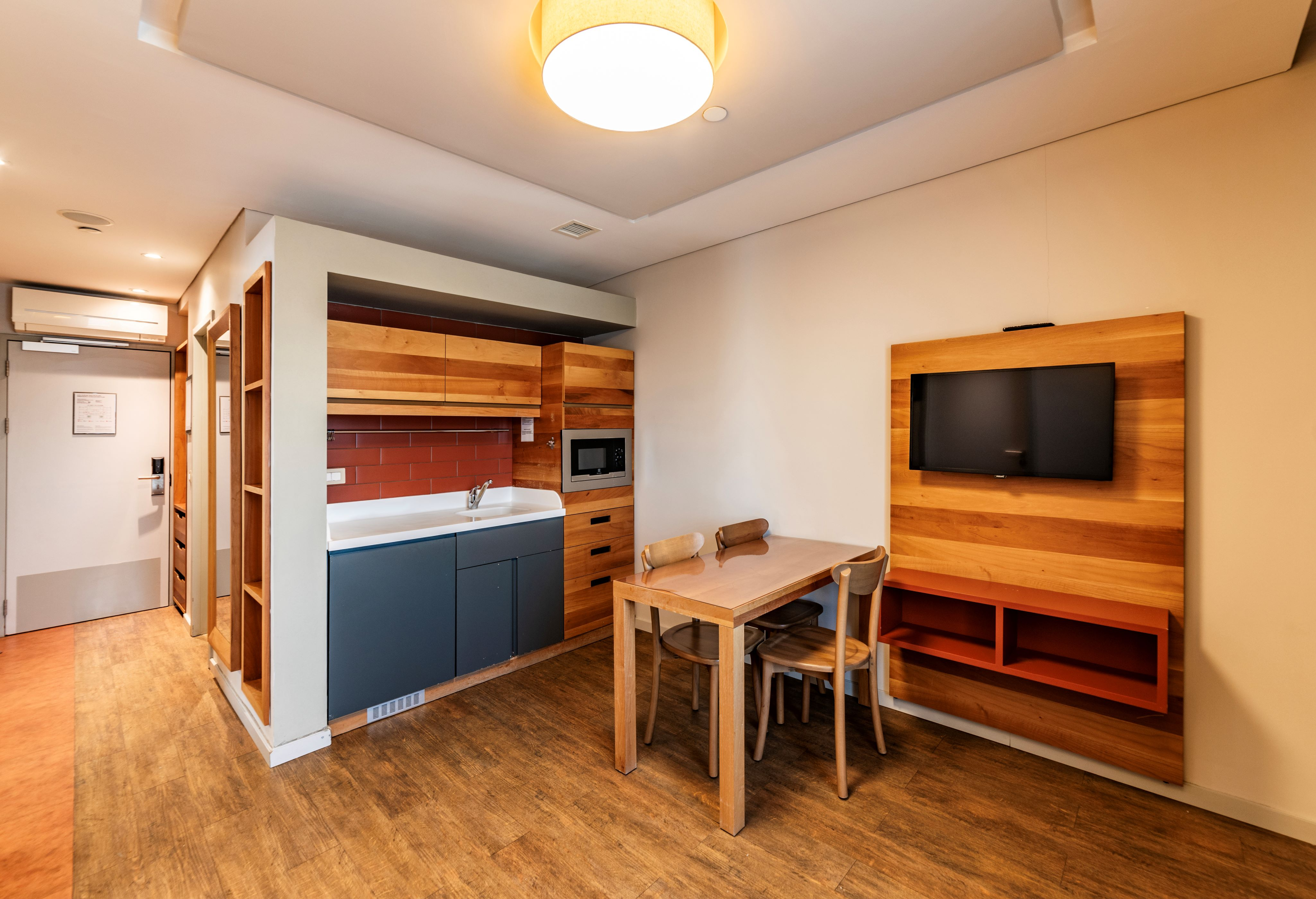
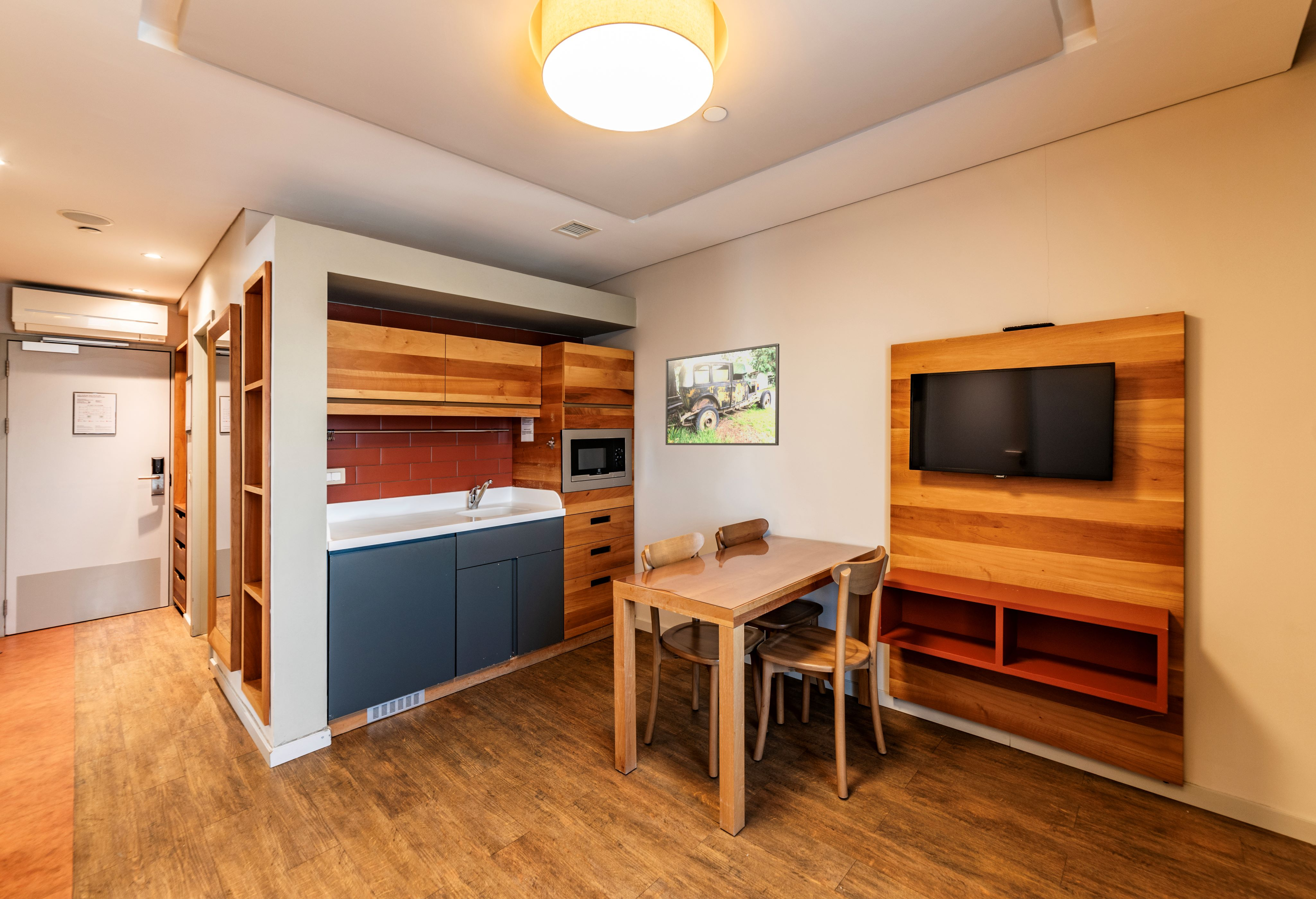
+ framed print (717, 399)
